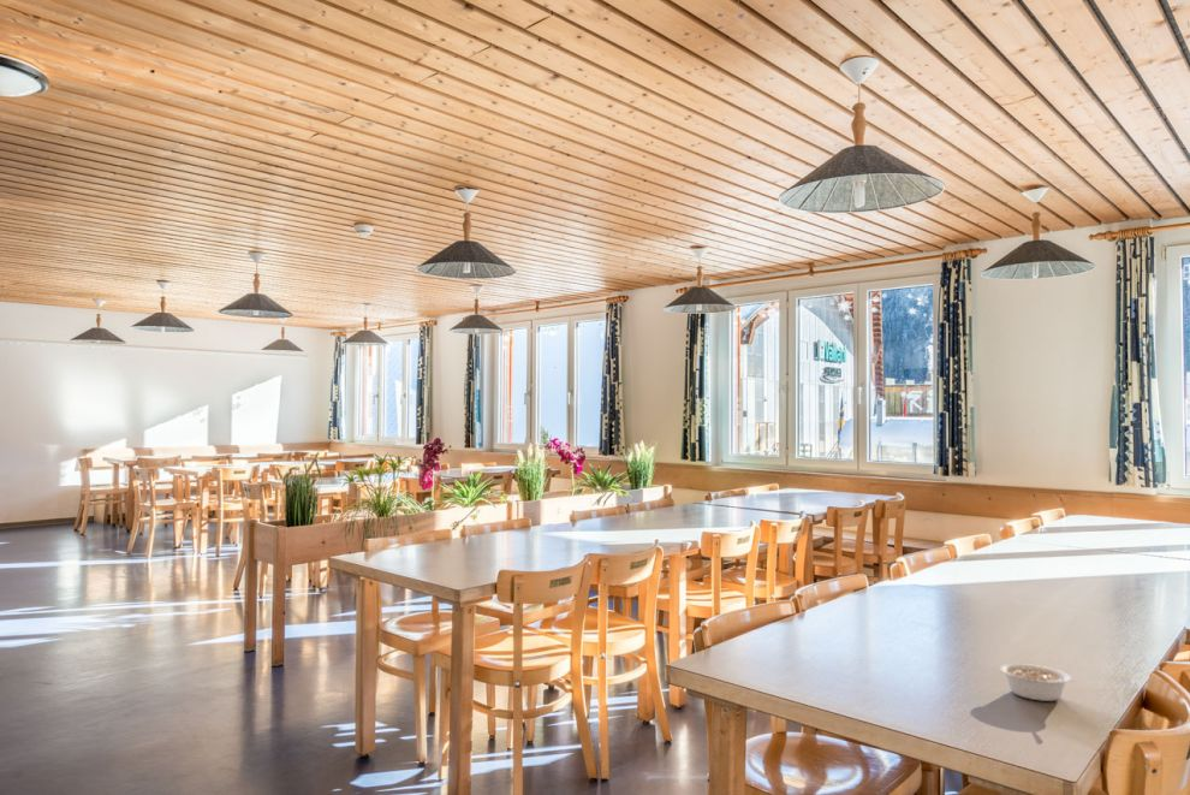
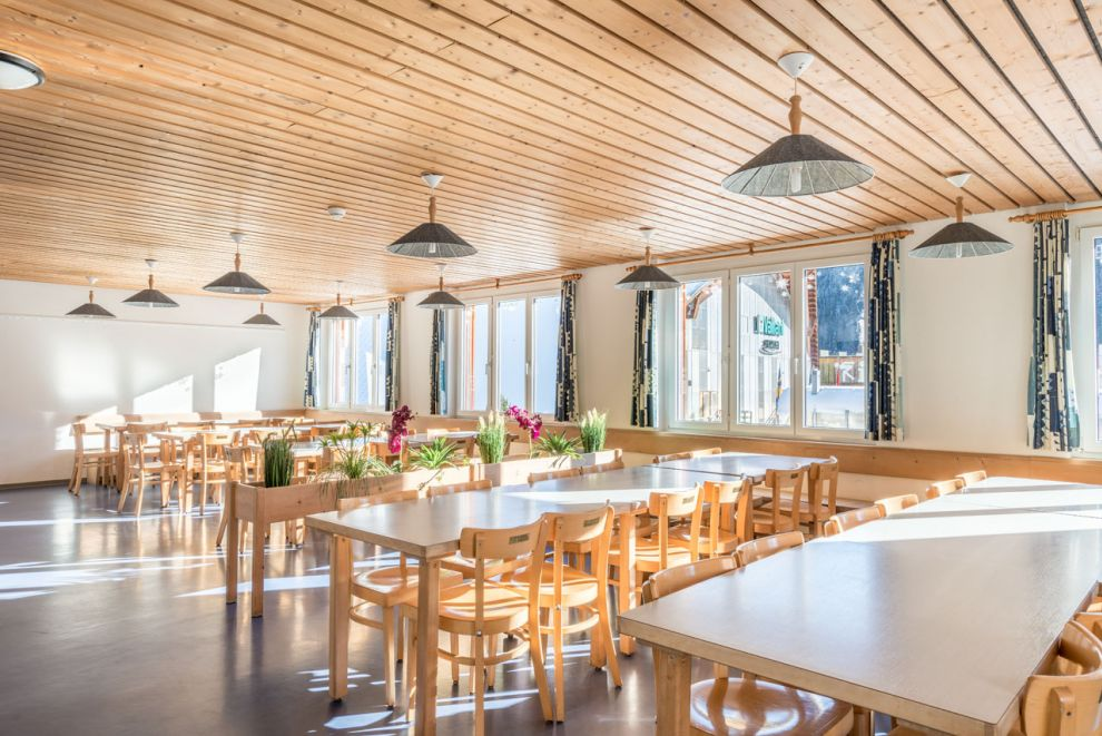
- legume (1037, 681)
